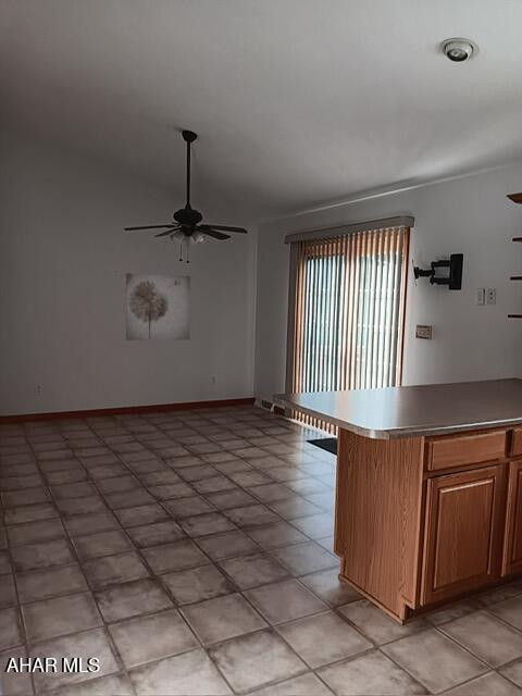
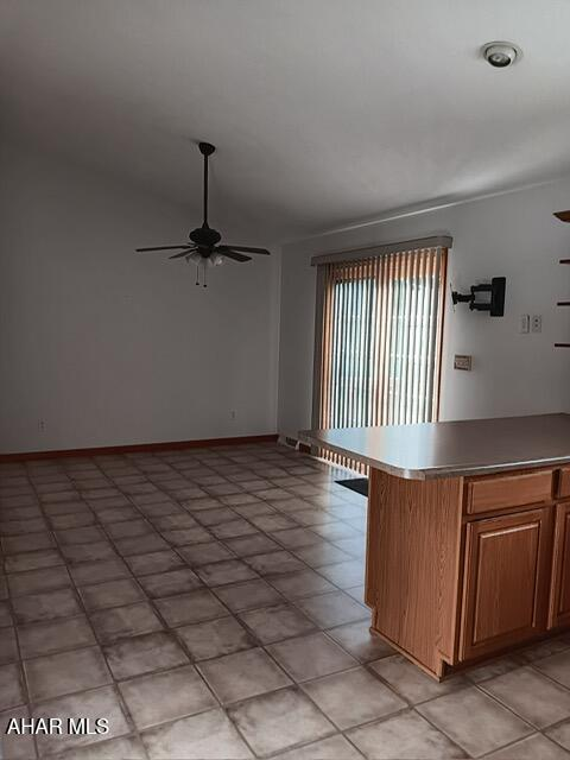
- wall art (159, 307)
